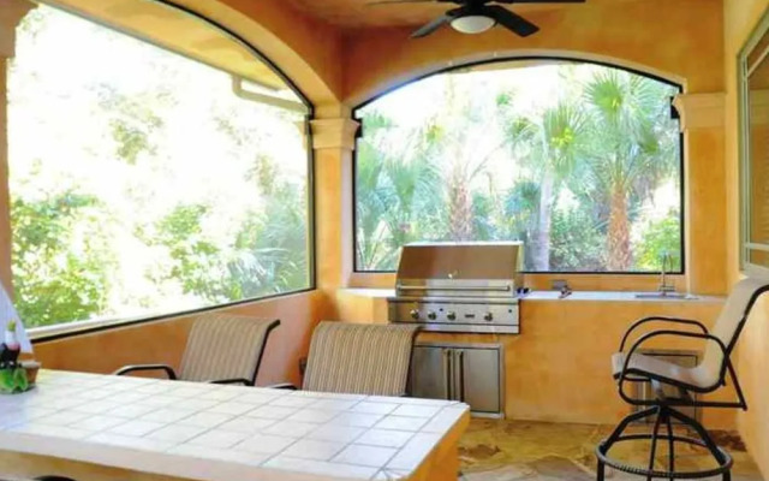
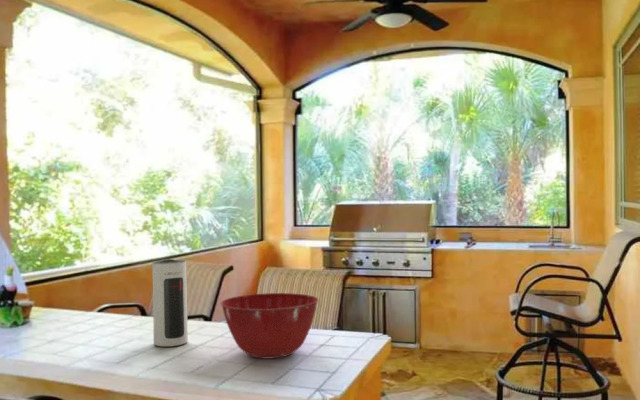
+ speaker (170, 301)
+ mixing bowl (270, 326)
